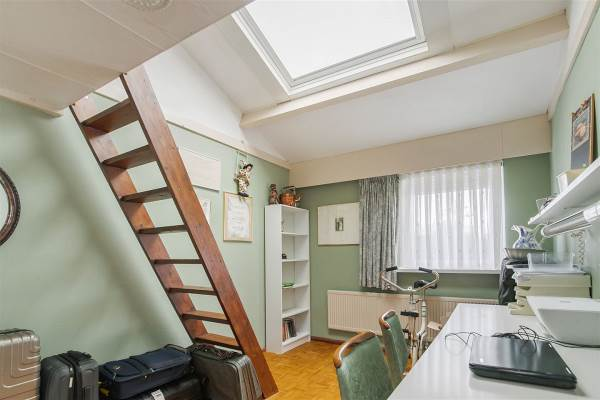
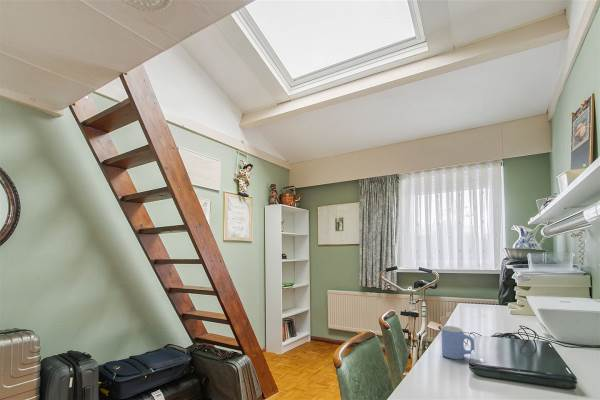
+ mug (457, 343)
